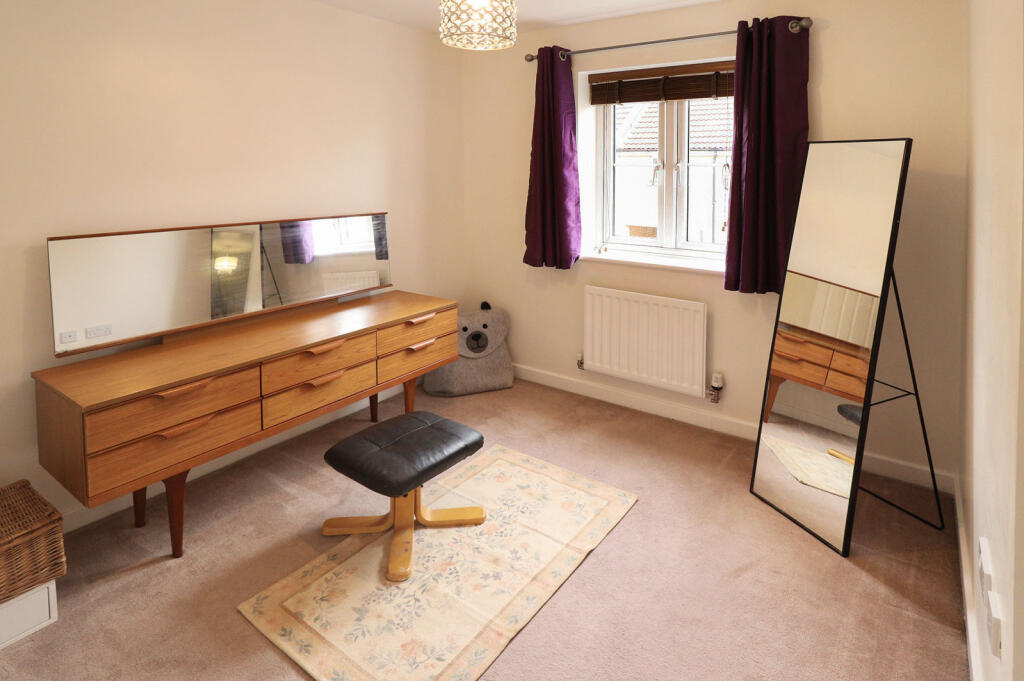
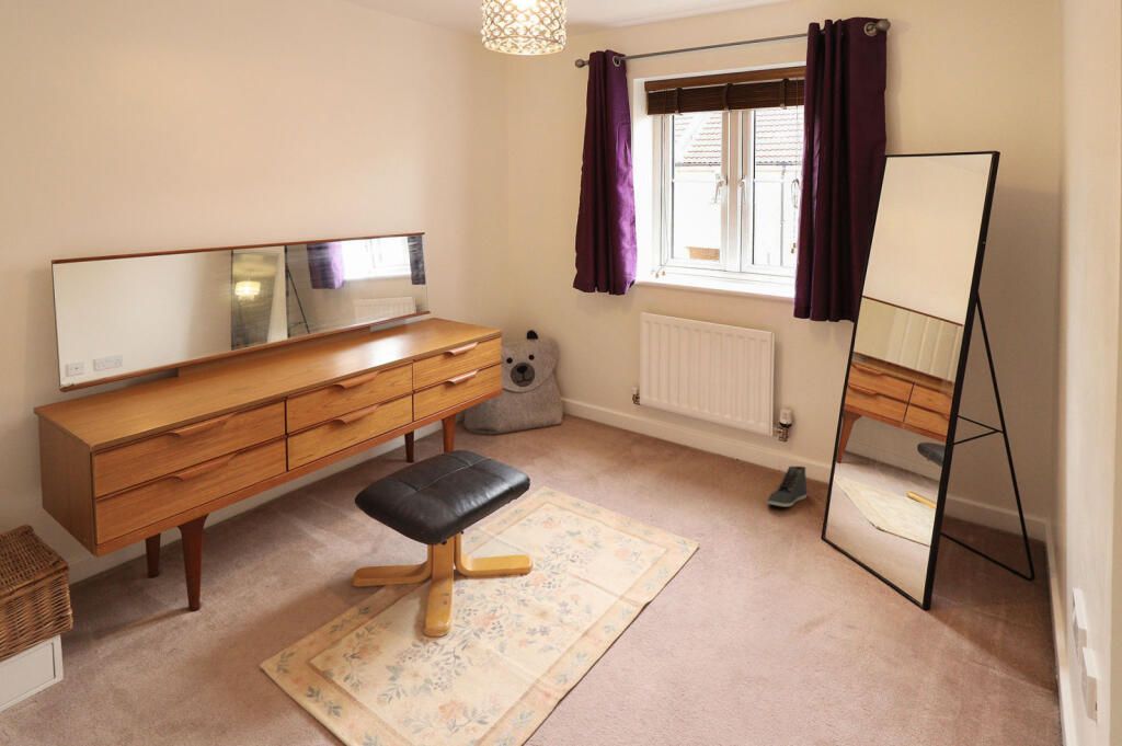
+ sneaker (786, 485)
